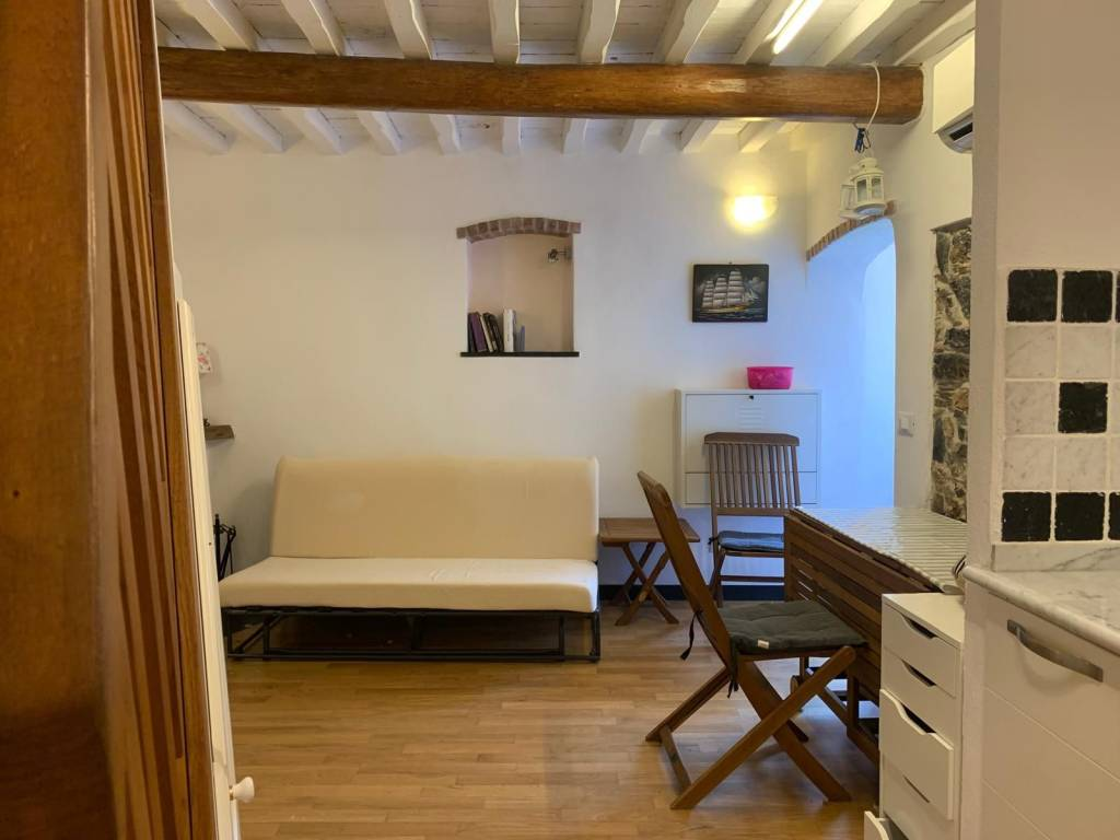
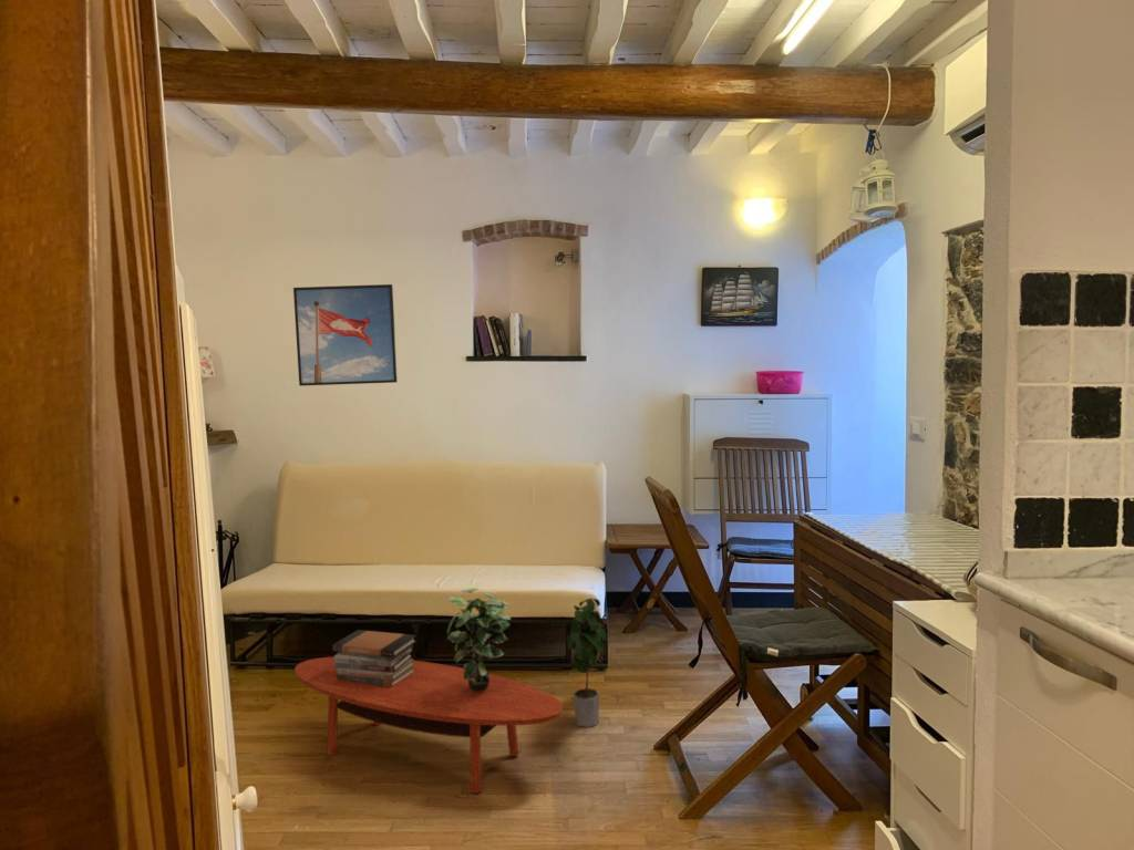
+ potted plant (480, 640)
+ book stack (374, 656)
+ potted plant (588, 662)
+ coffee table (420, 719)
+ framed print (346, 334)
